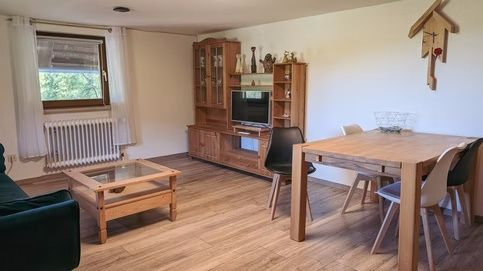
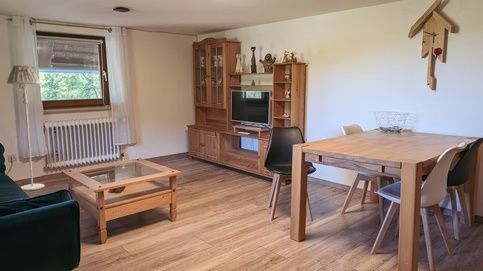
+ floor lamp (27, 128)
